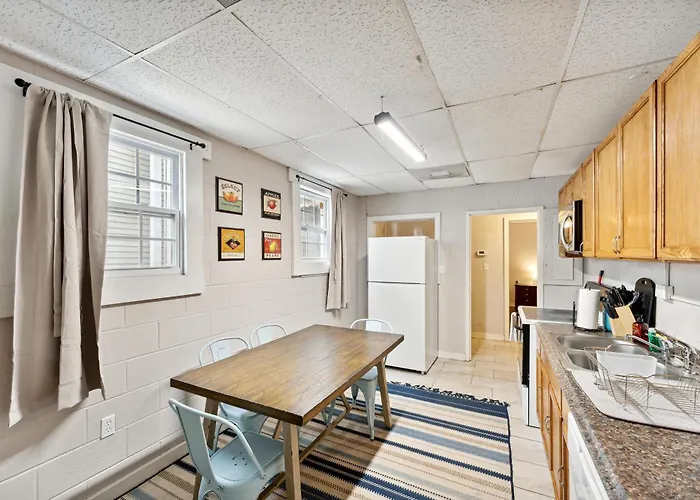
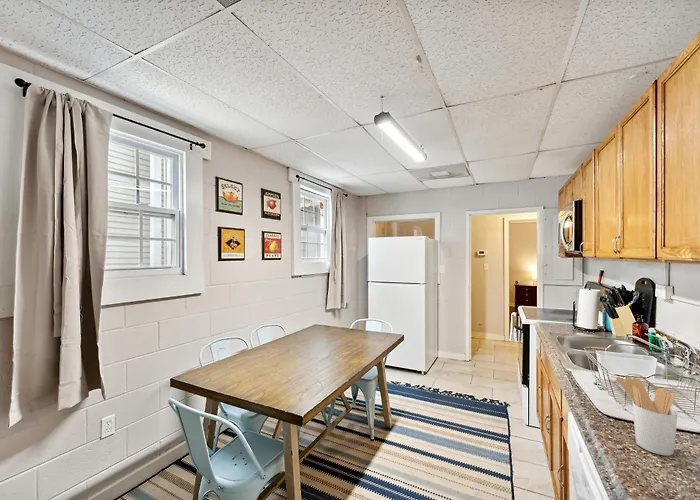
+ utensil holder (645, 412)
